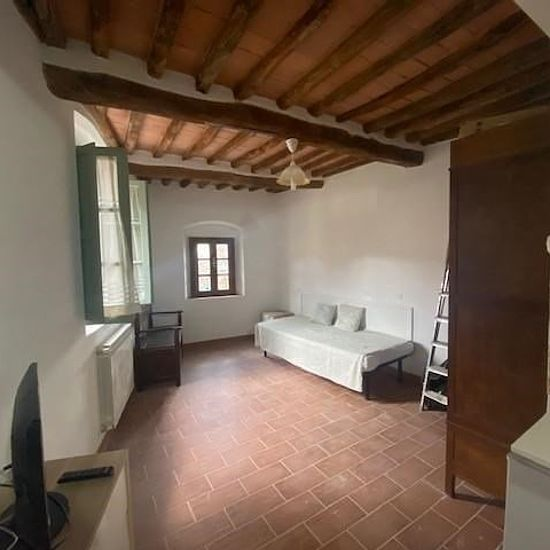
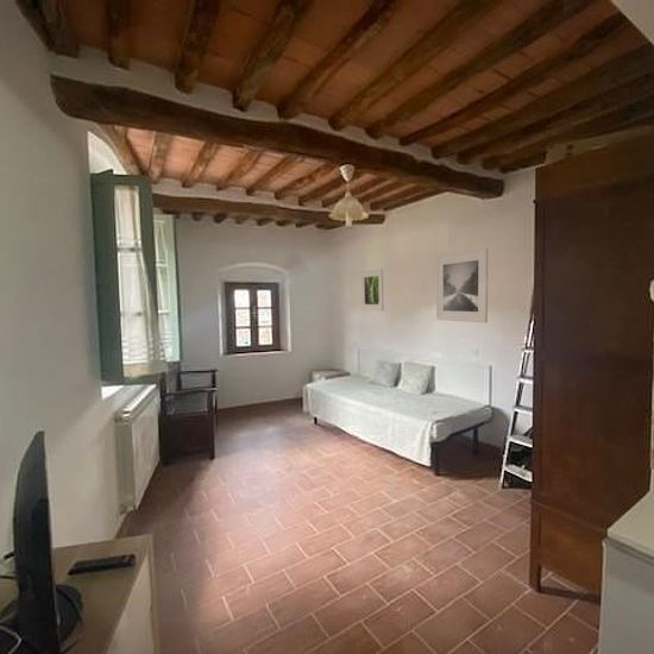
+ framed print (371, 290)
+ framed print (459, 287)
